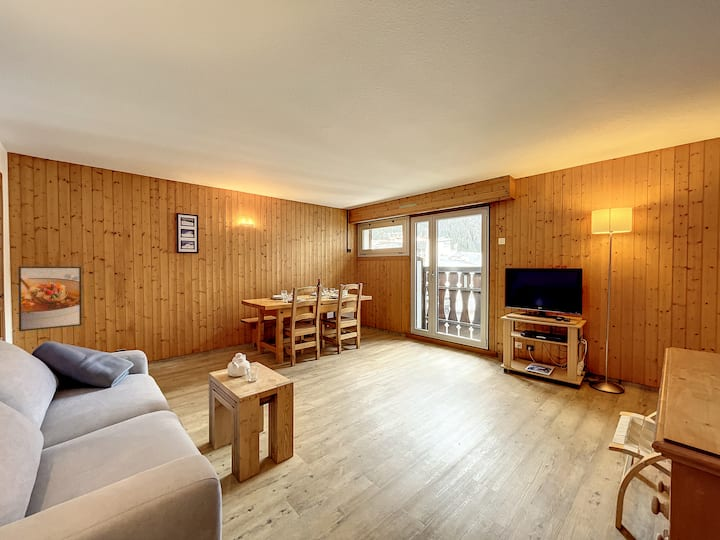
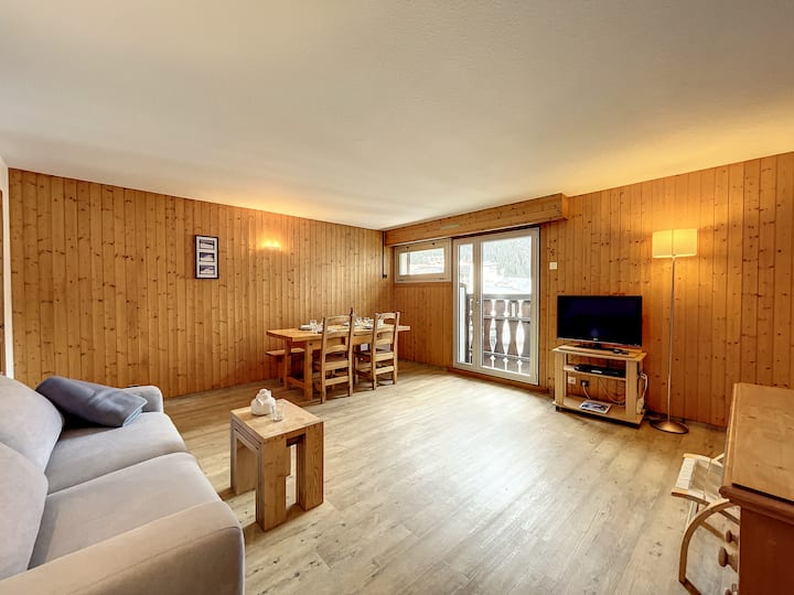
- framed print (51, 297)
